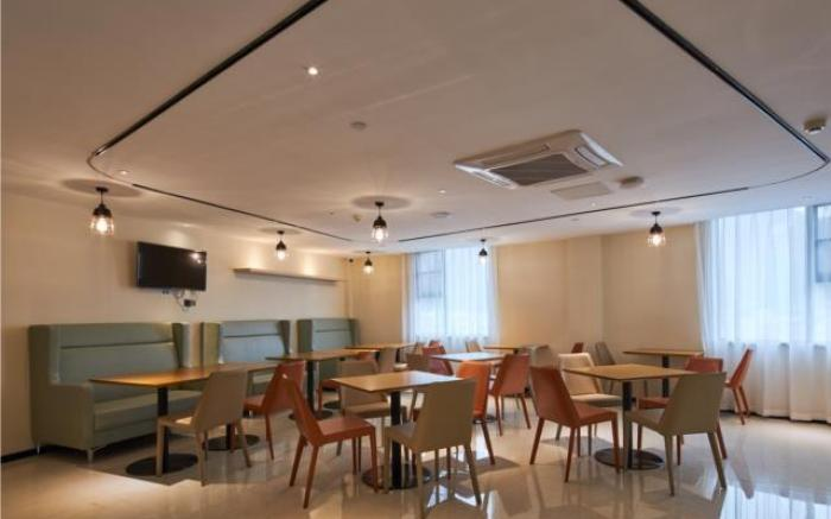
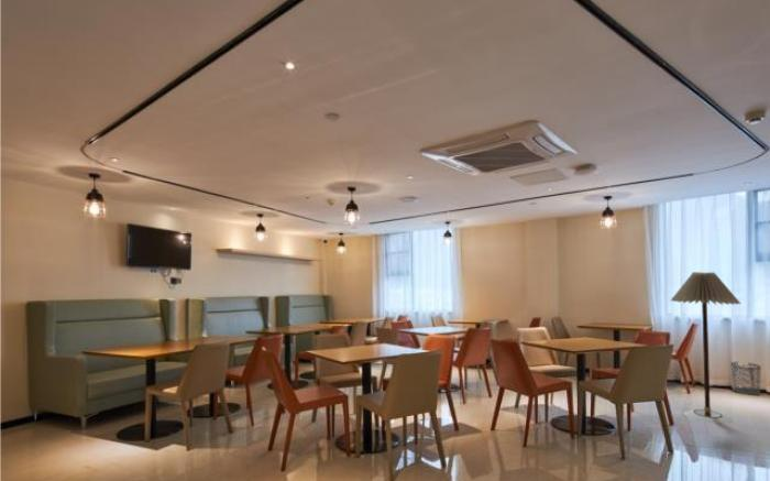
+ waste bin (746, 379)
+ floor lamp (705, 345)
